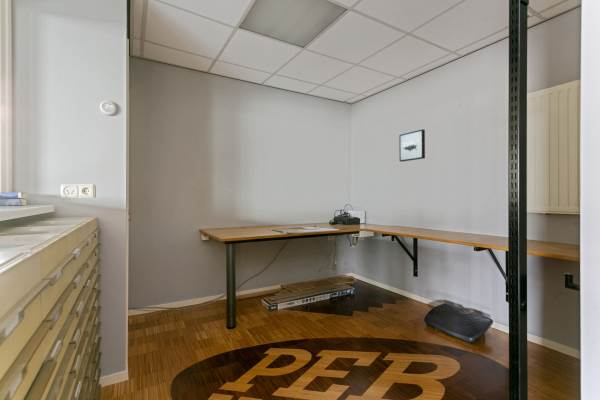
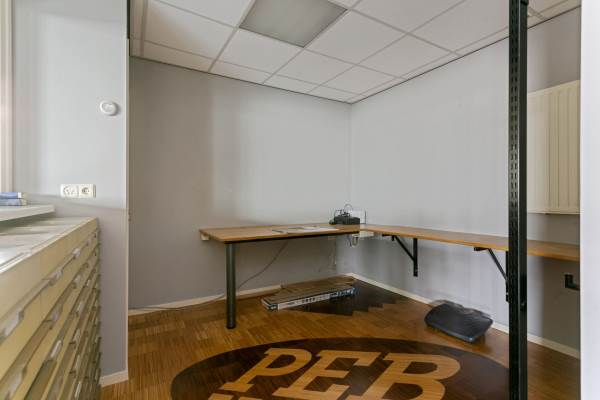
- wall art (411, 146)
